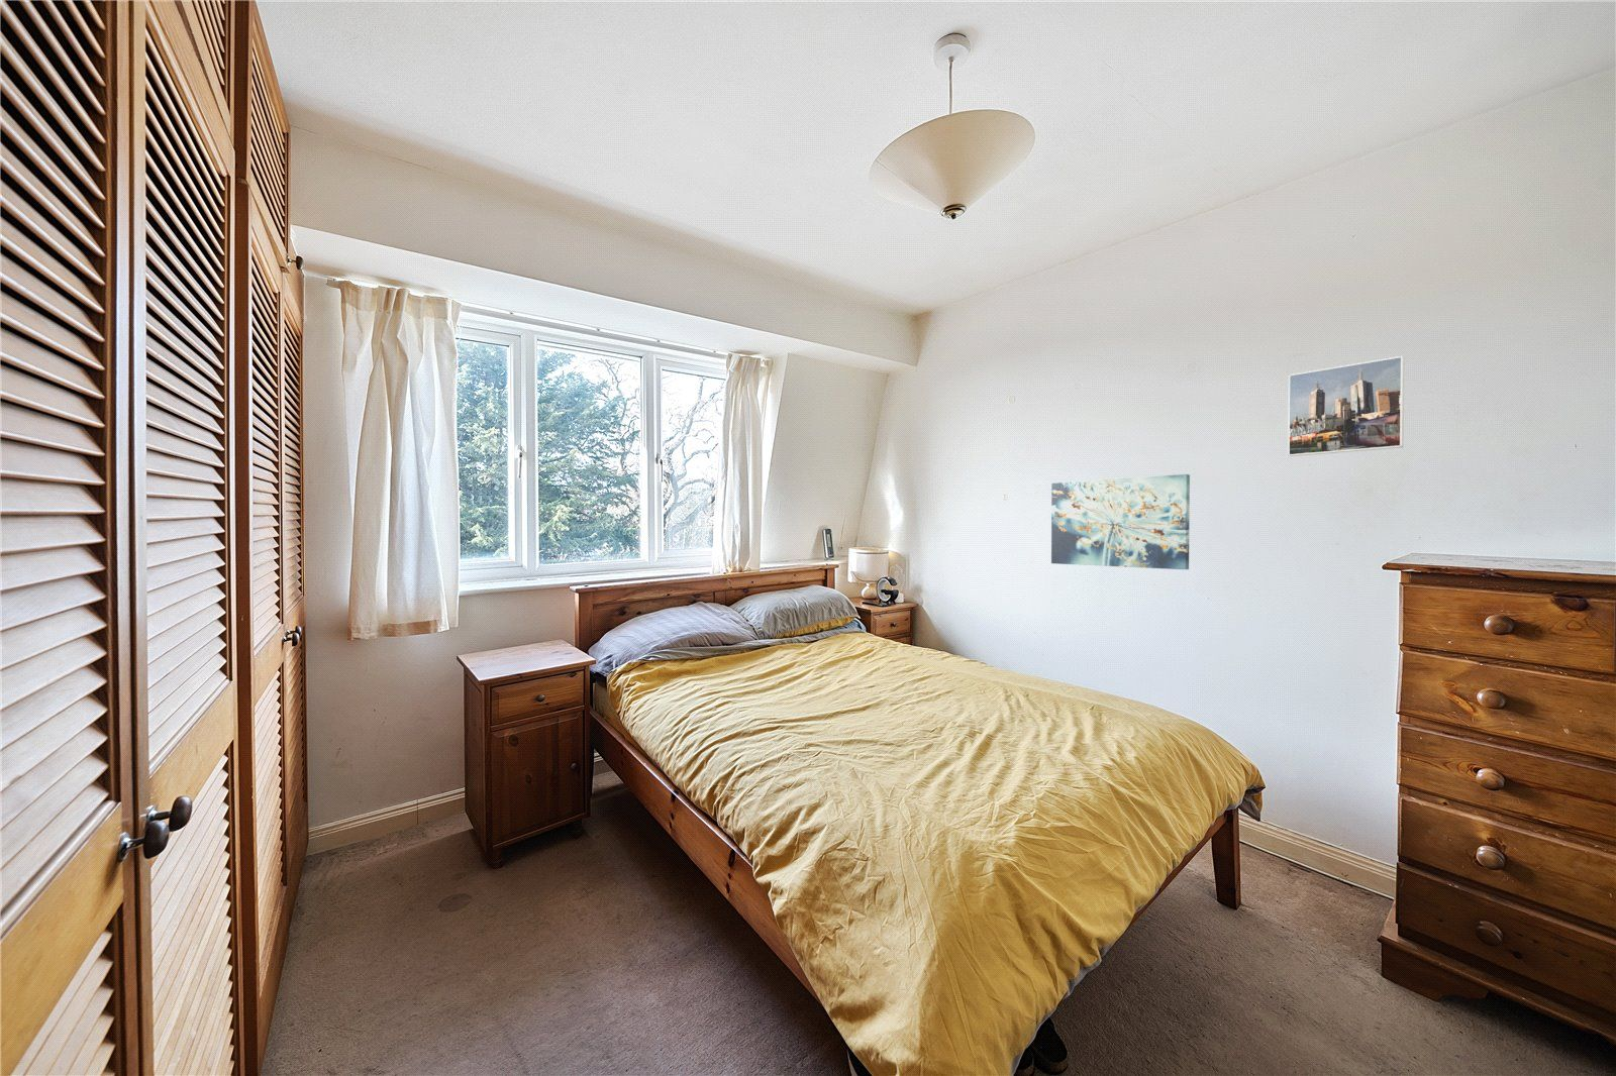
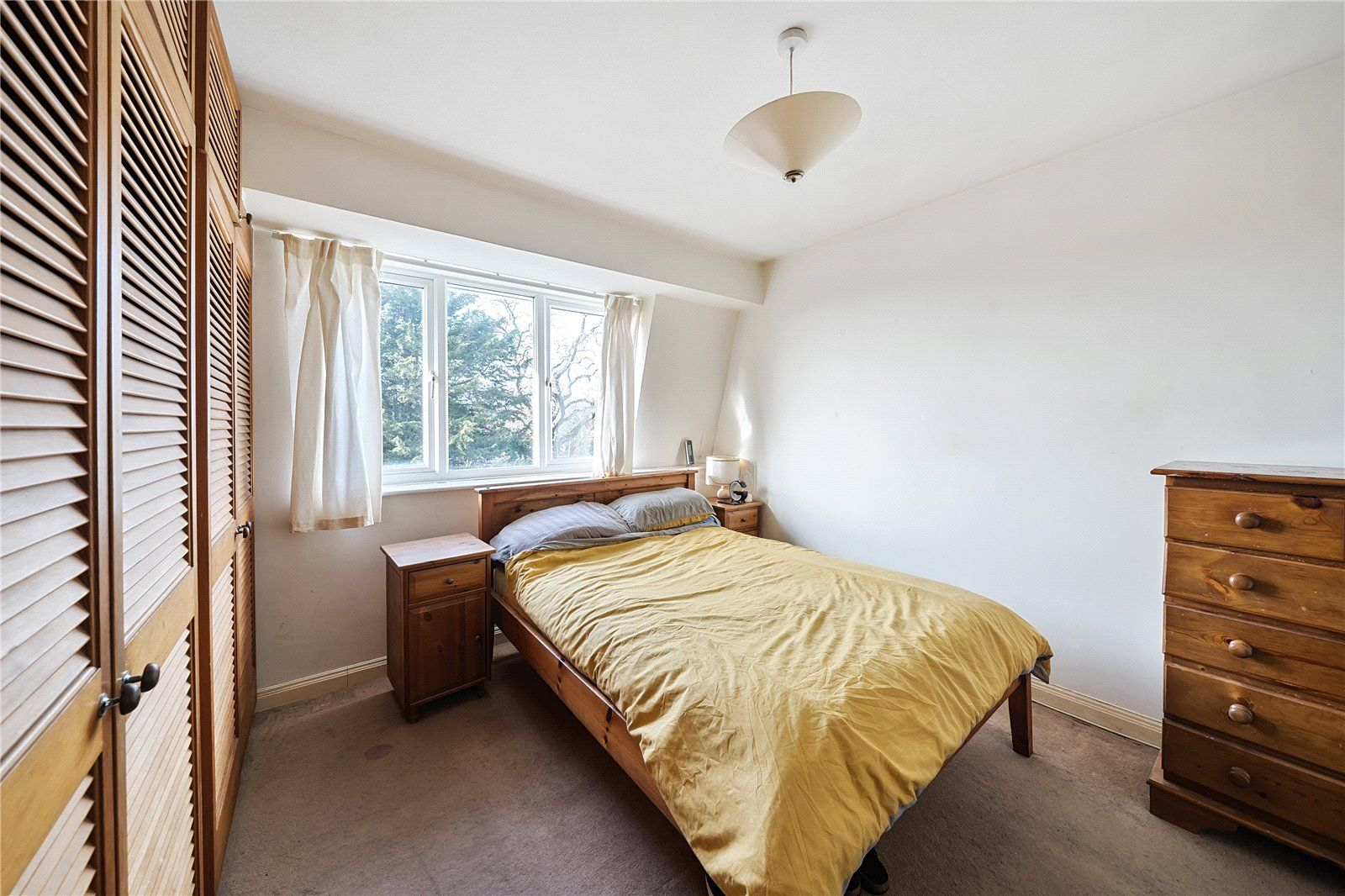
- wall art (1114, 522)
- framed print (1342, 408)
